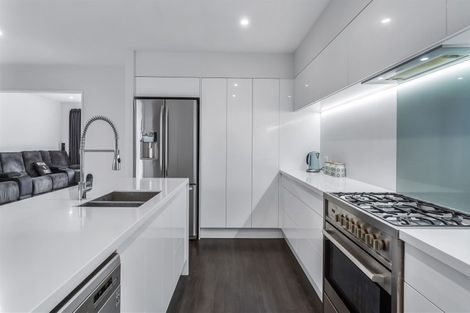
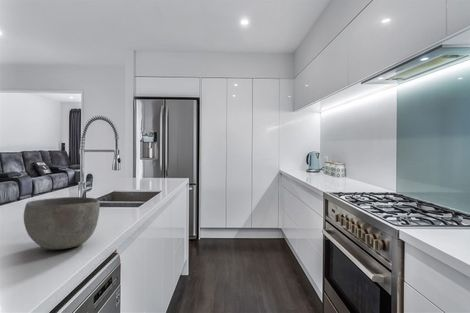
+ bowl (63, 223)
